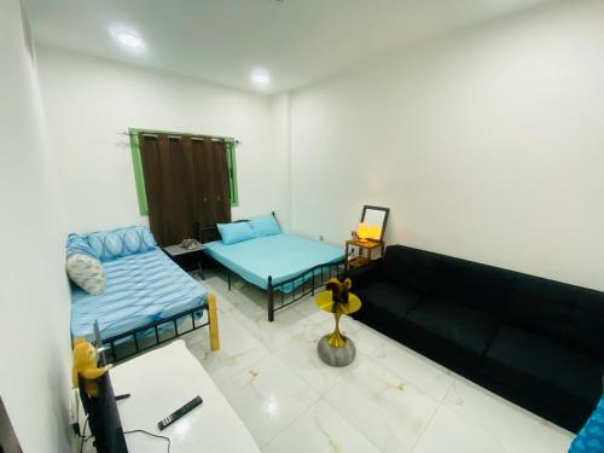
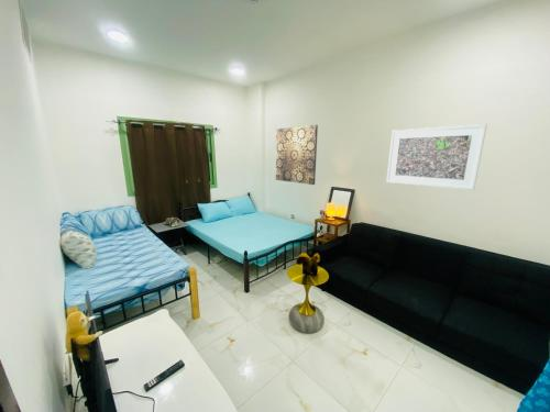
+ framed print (429, 157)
+ wall art (294, 155)
